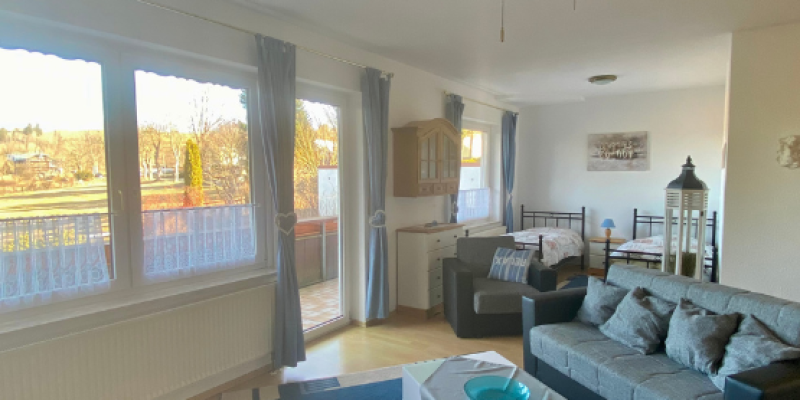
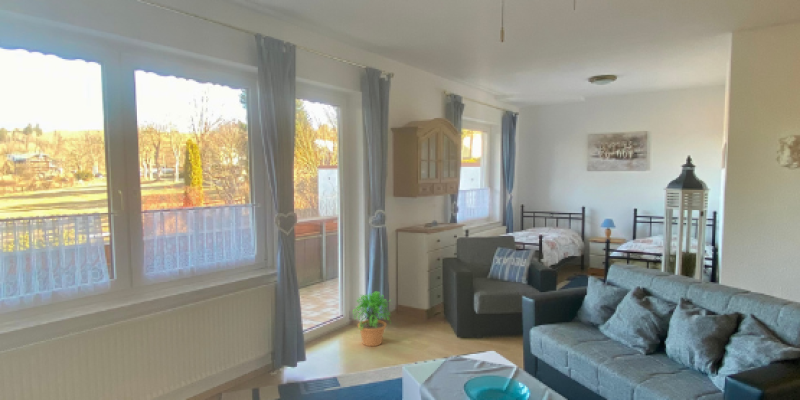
+ potted plant (371, 316)
